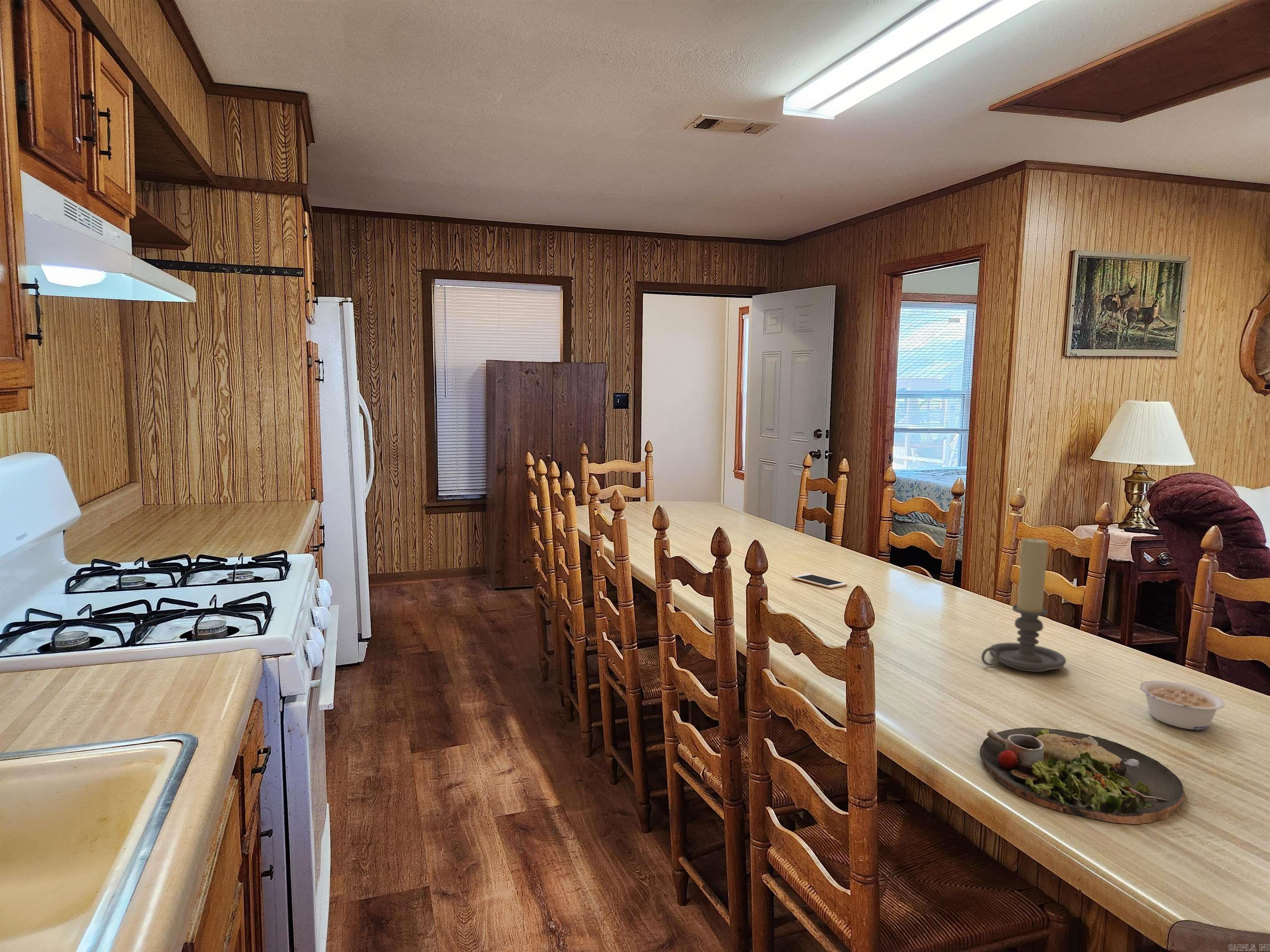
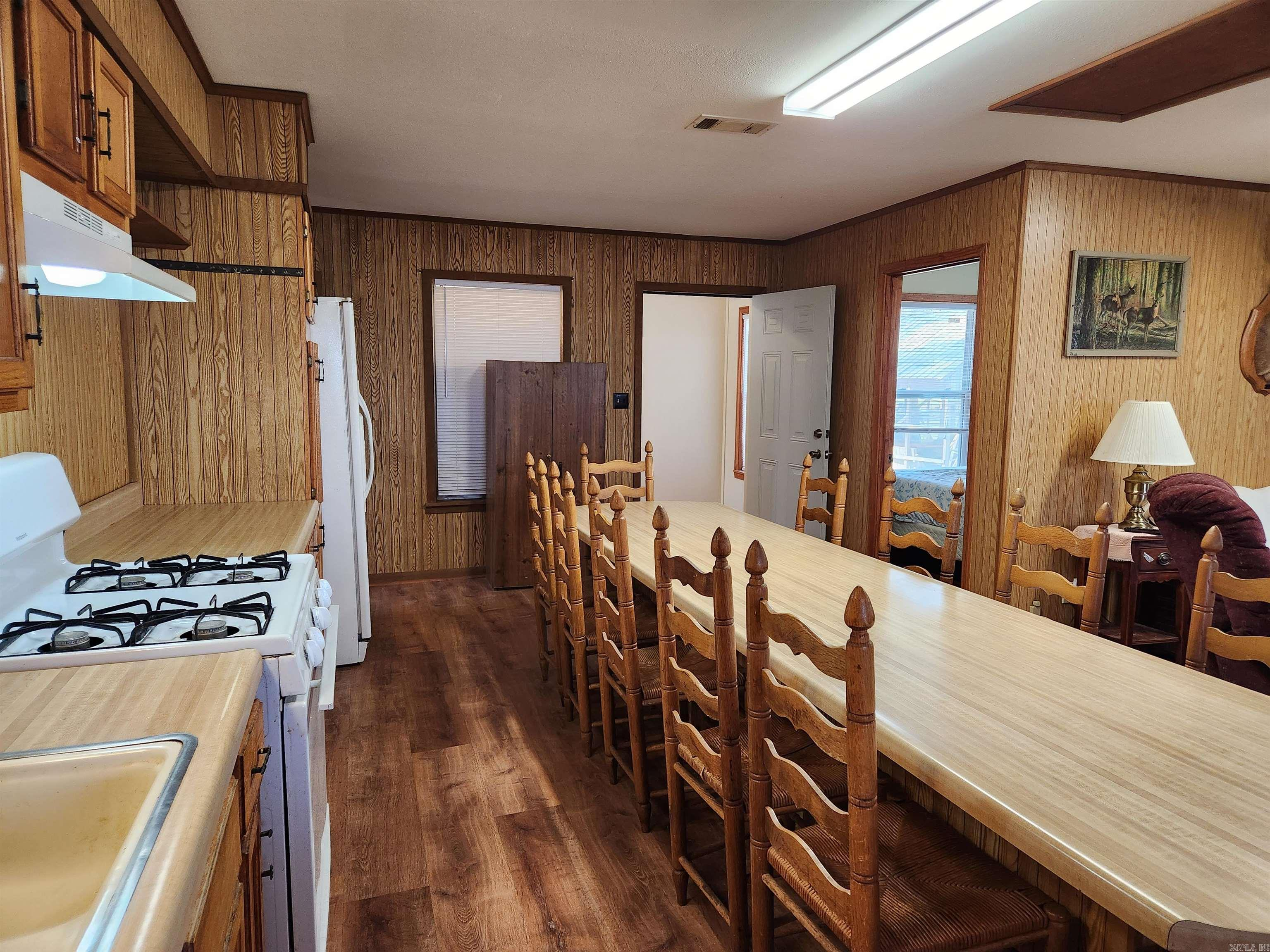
- candle holder (1024, 601)
- cell phone (819, 581)
- dinner plate (1078, 757)
- legume (1182, 705)
